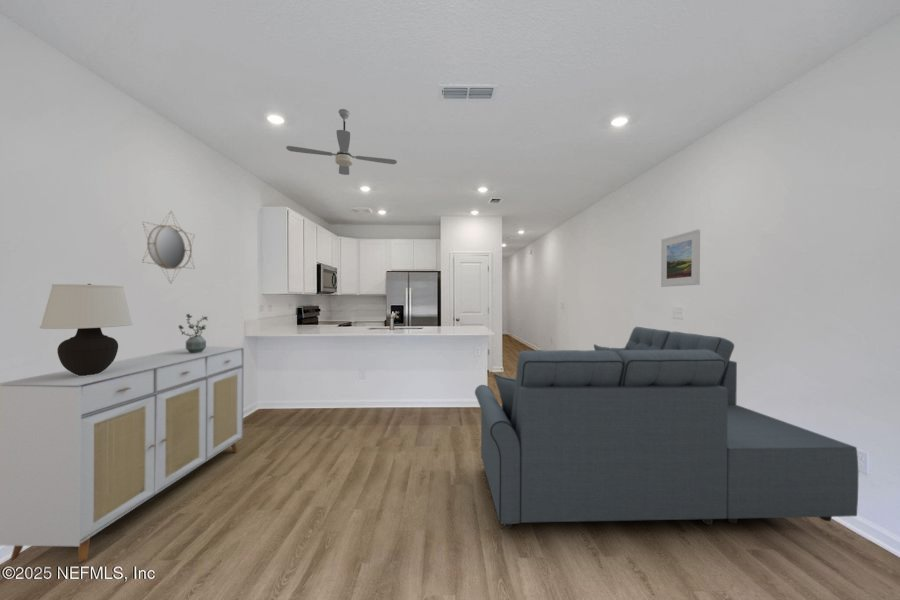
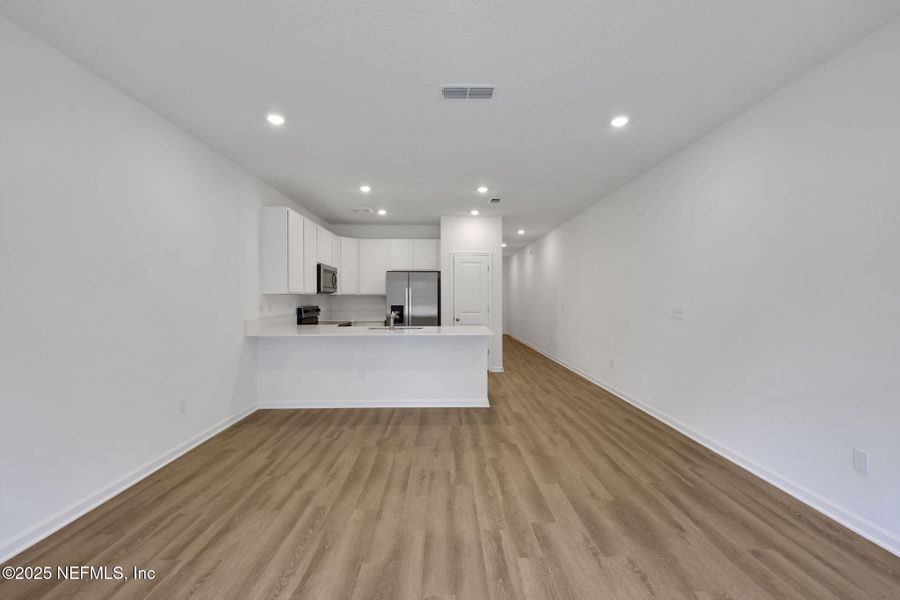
- sofa (591, 390)
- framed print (679, 260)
- table lamp (89, 328)
- home mirror (170, 247)
- ceiling fan (344, 138)
- sideboard (154, 425)
- potted plant (193, 334)
